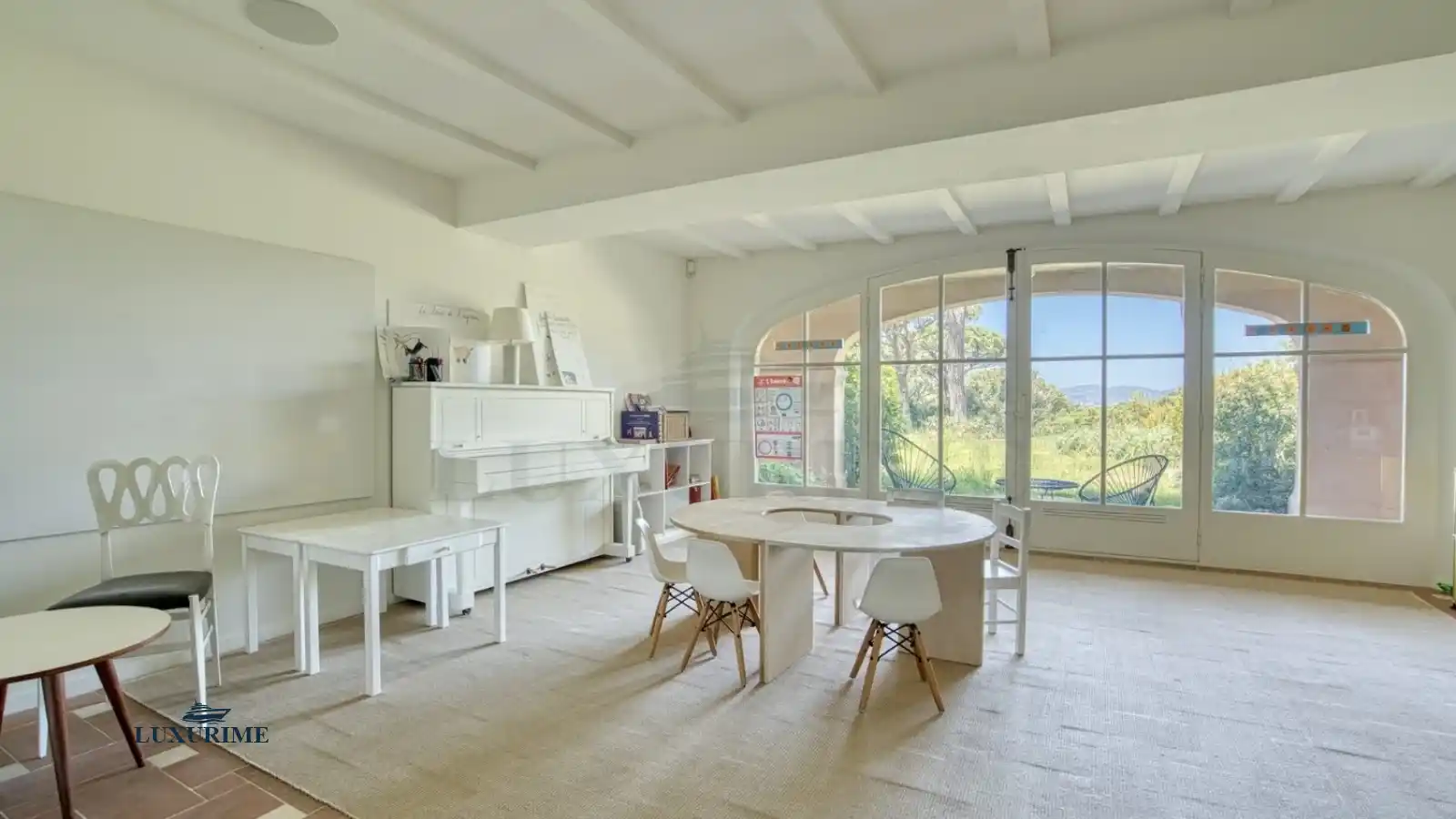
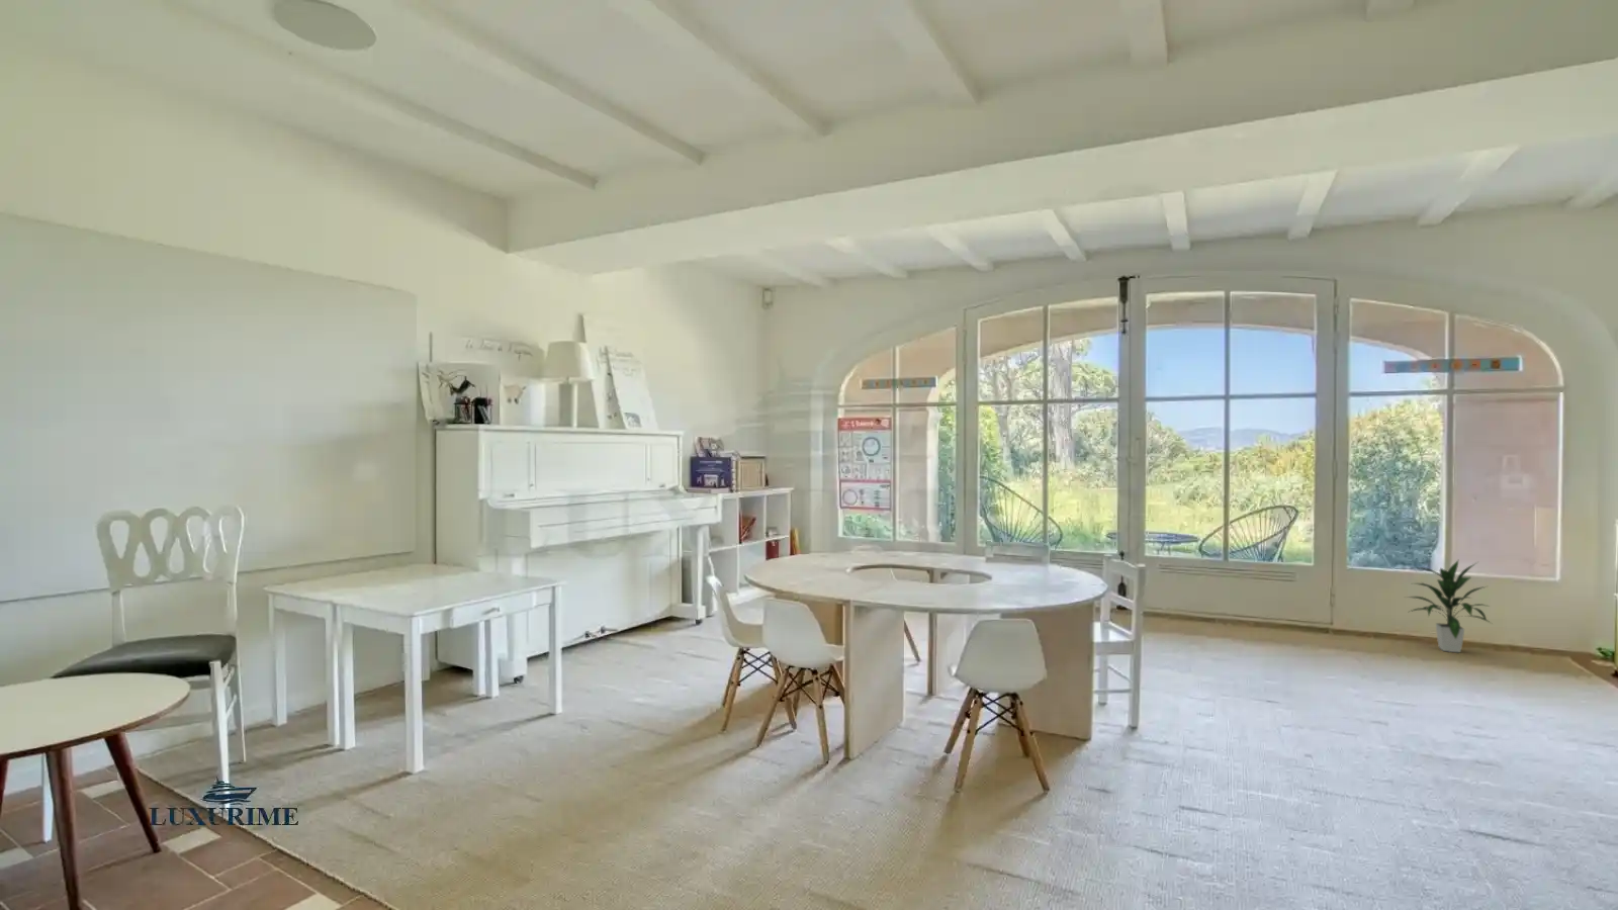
+ indoor plant (1448, 604)
